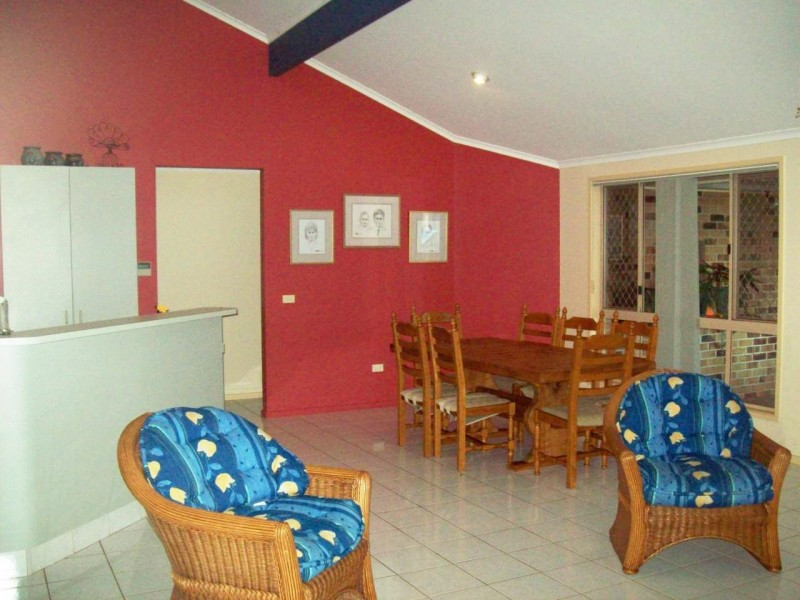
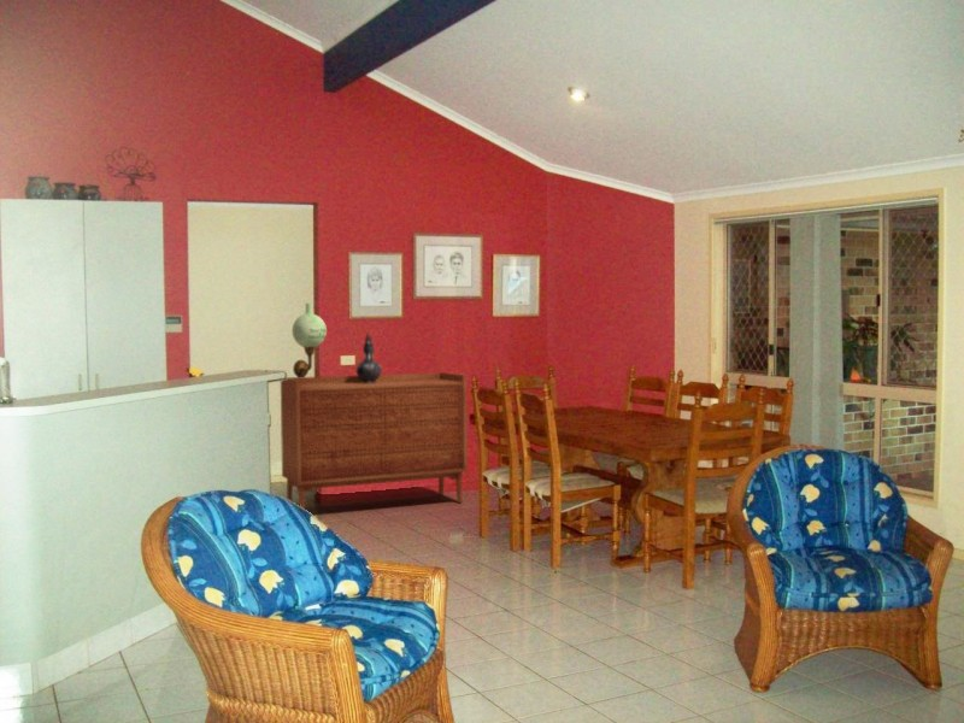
+ decorative vase (368, 357)
+ sideboard (375, 440)
+ wall lamp (308, 347)
